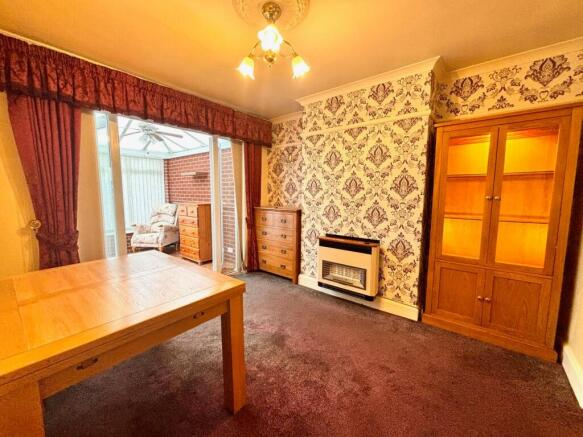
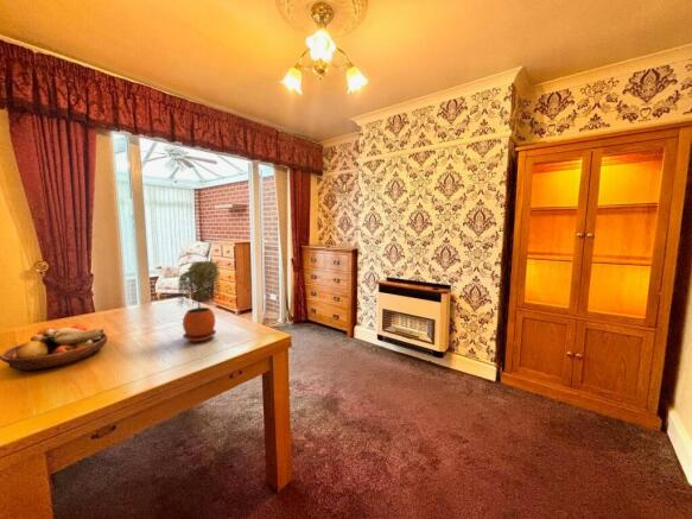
+ potted plant (198, 299)
+ fruit bowl (59, 340)
